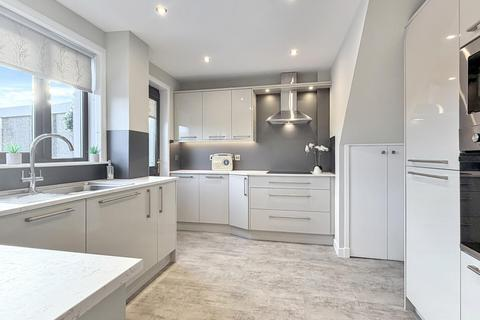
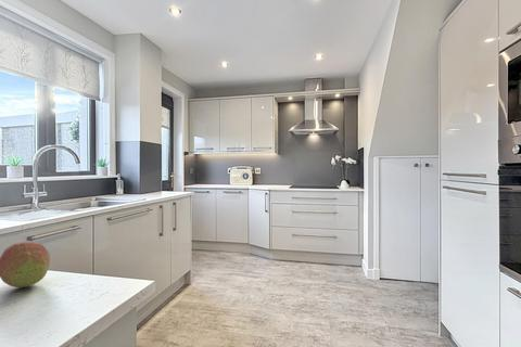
+ fruit (25, 264)
